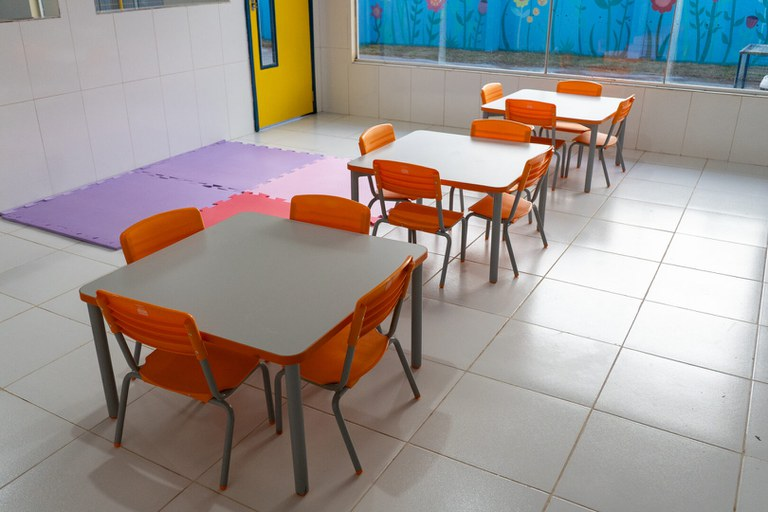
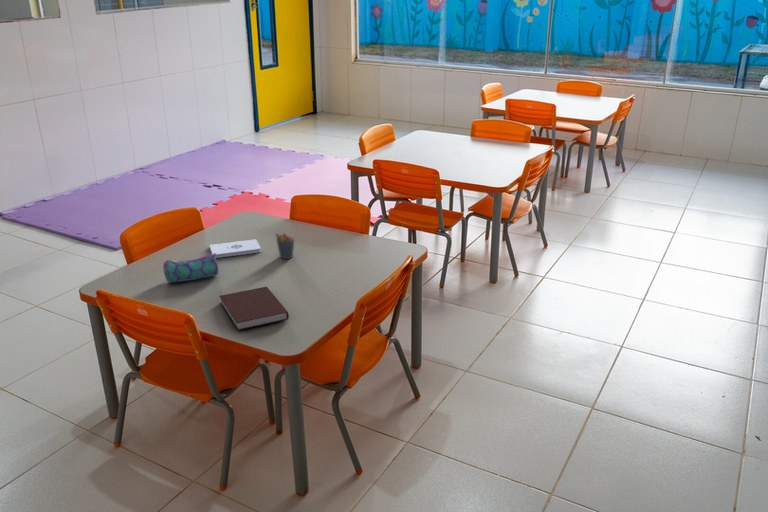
+ pen holder (285, 243)
+ pencil case (191, 267)
+ notebook (253, 307)
+ notepad (235, 248)
